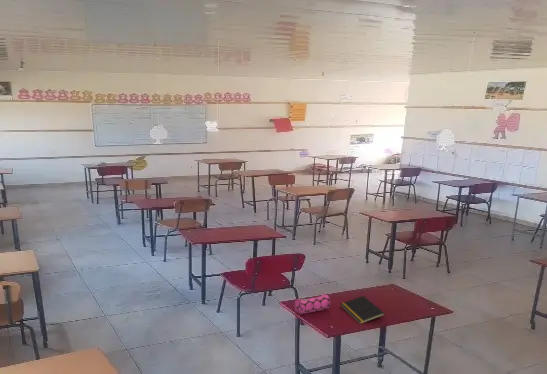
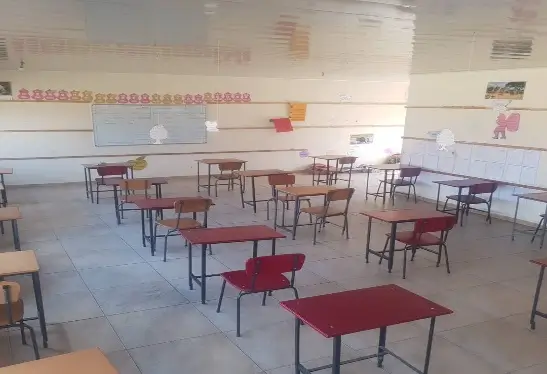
- notepad (361, 309)
- pencil case (312, 303)
